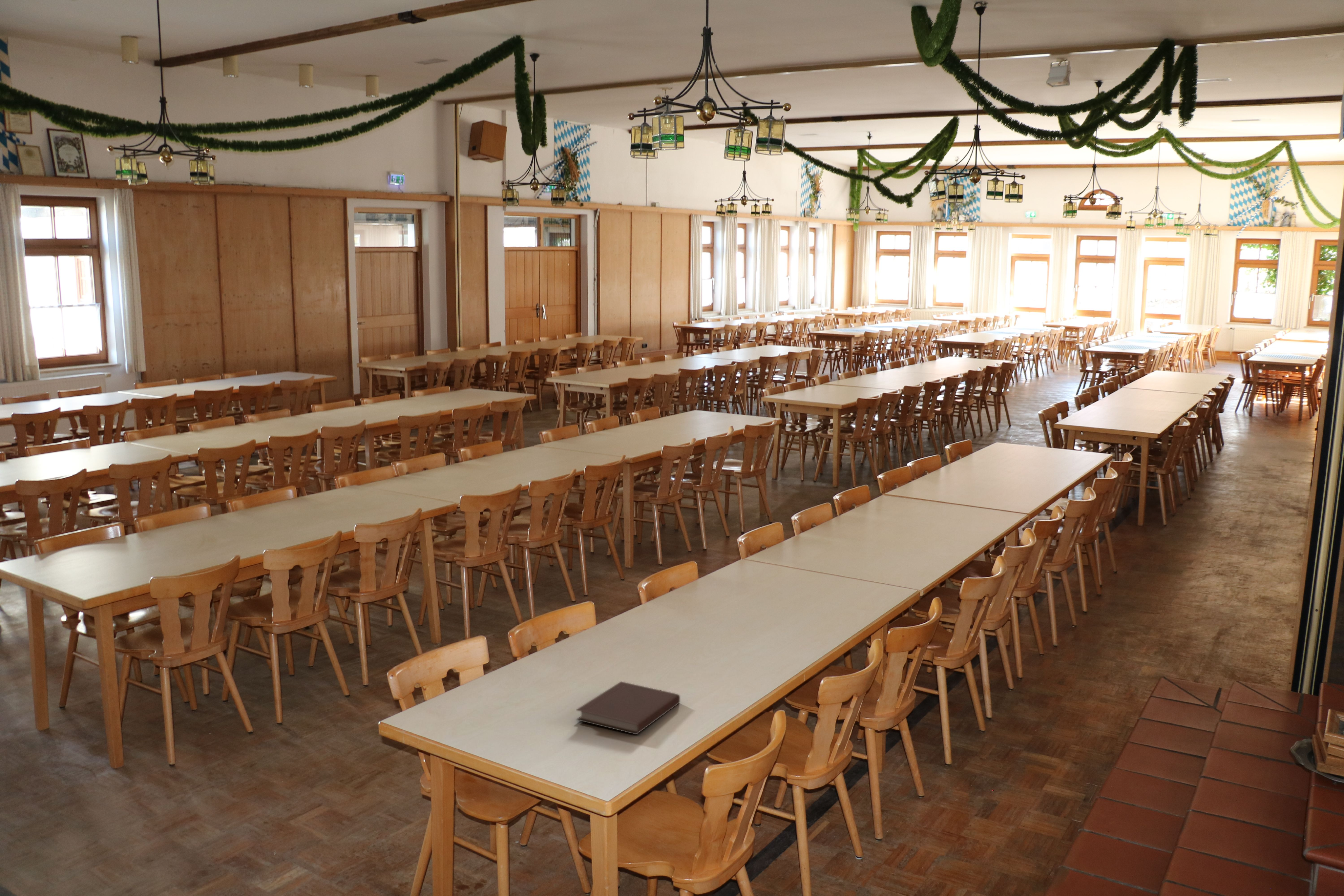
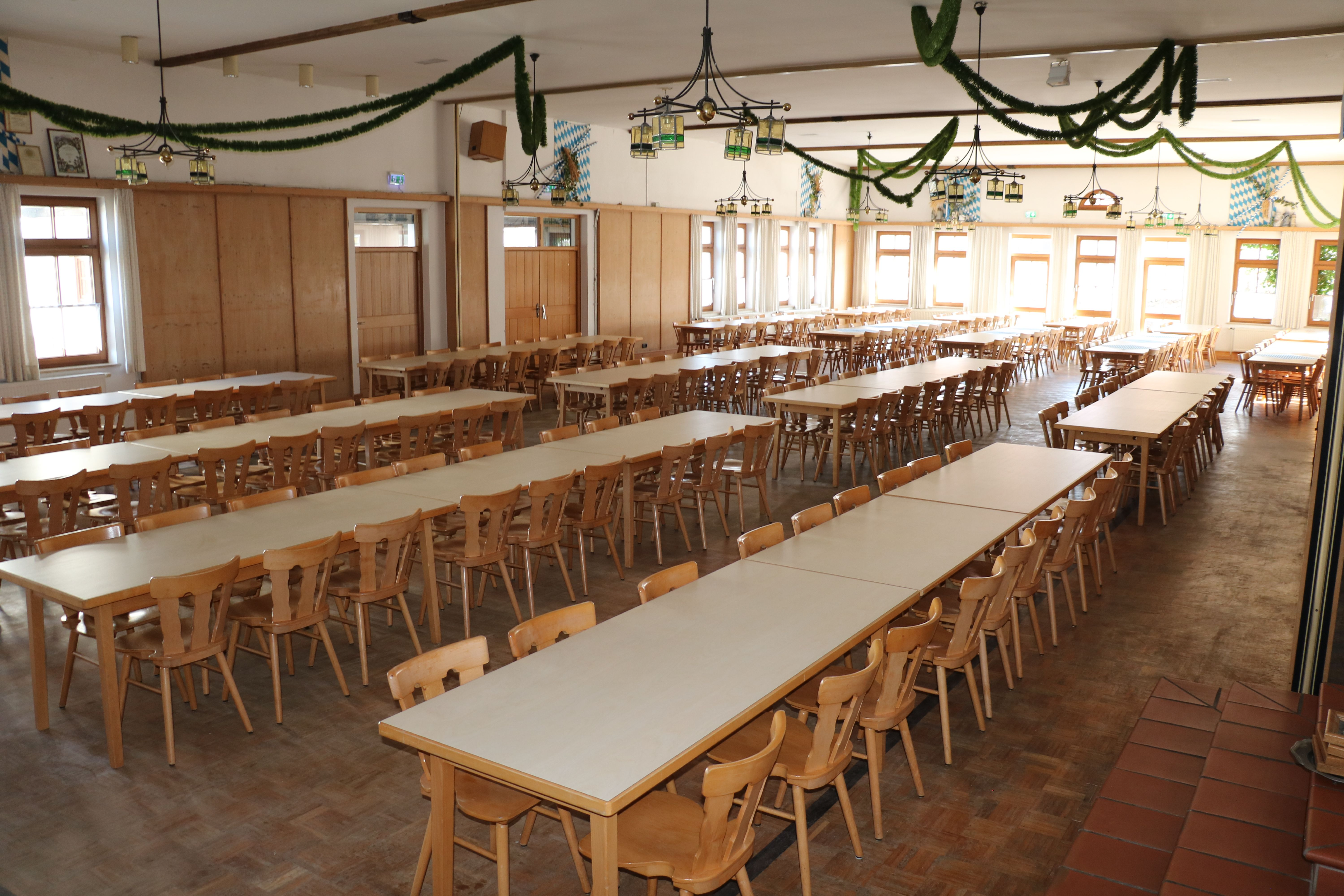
- notebook (629, 707)
